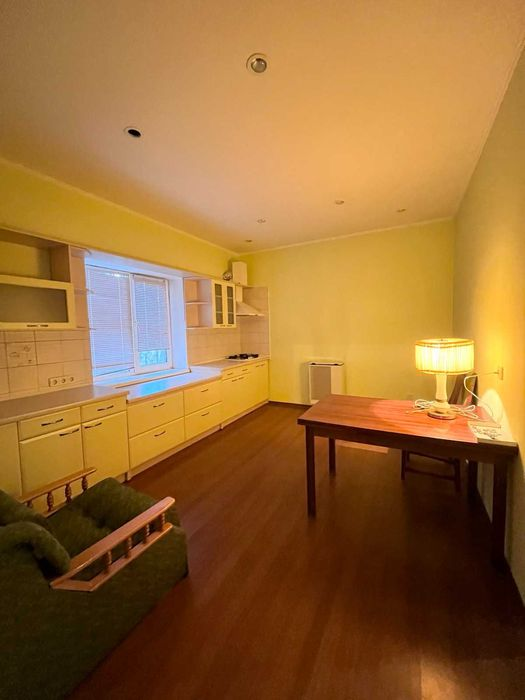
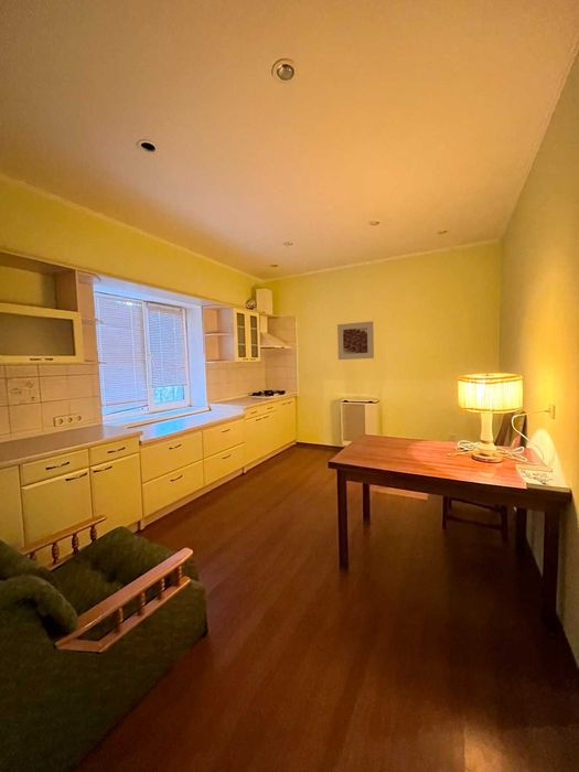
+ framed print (355, 341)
